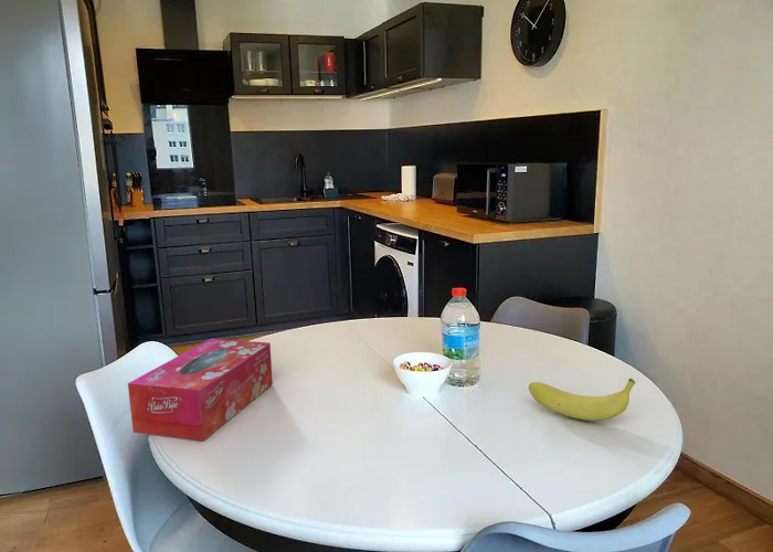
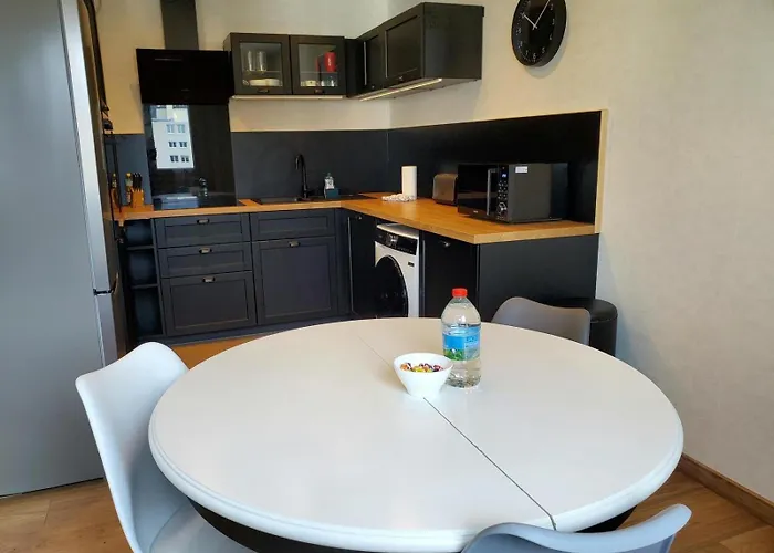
- tissue box (207, 383)
- fruit (579, 395)
